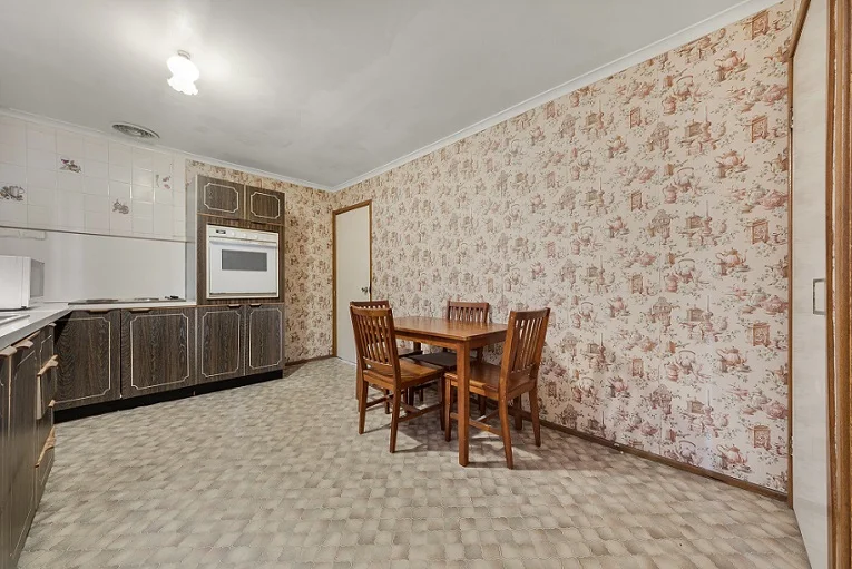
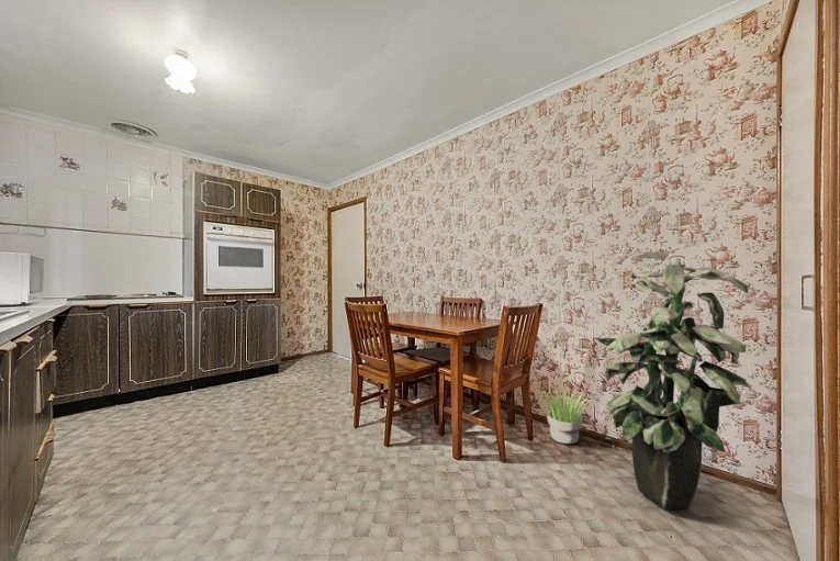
+ indoor plant (663, 372)
+ potted plant (563, 416)
